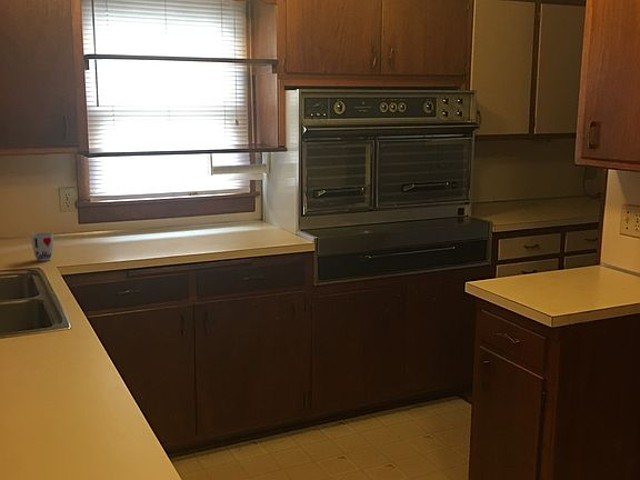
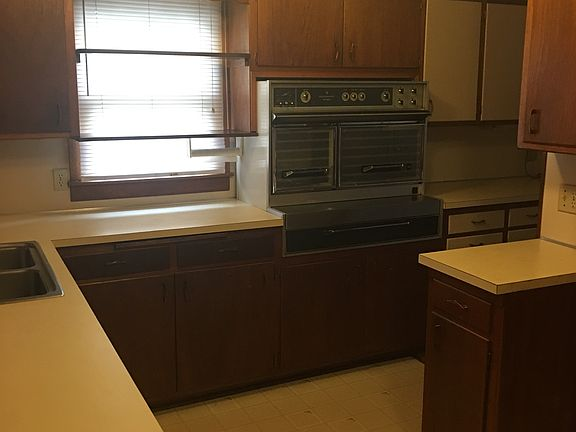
- cup (42, 247)
